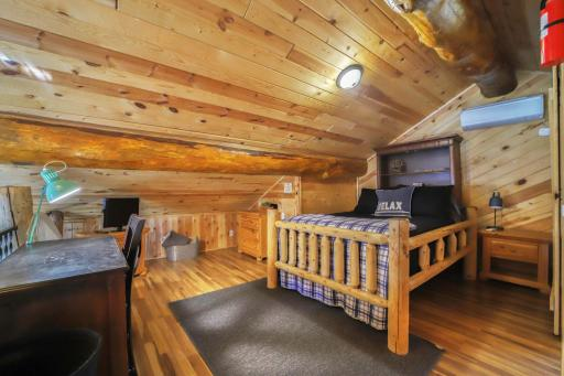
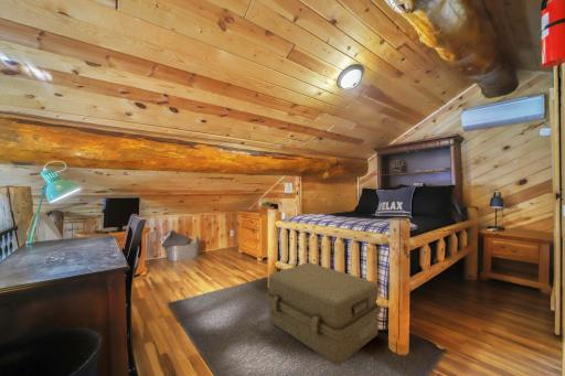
+ storage trunk (319, 303)
